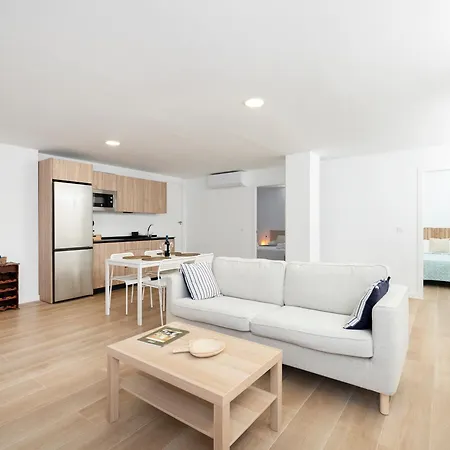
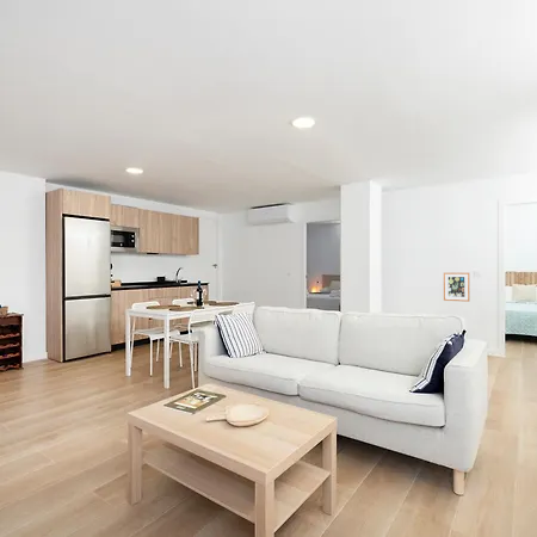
+ wall art (456, 286)
